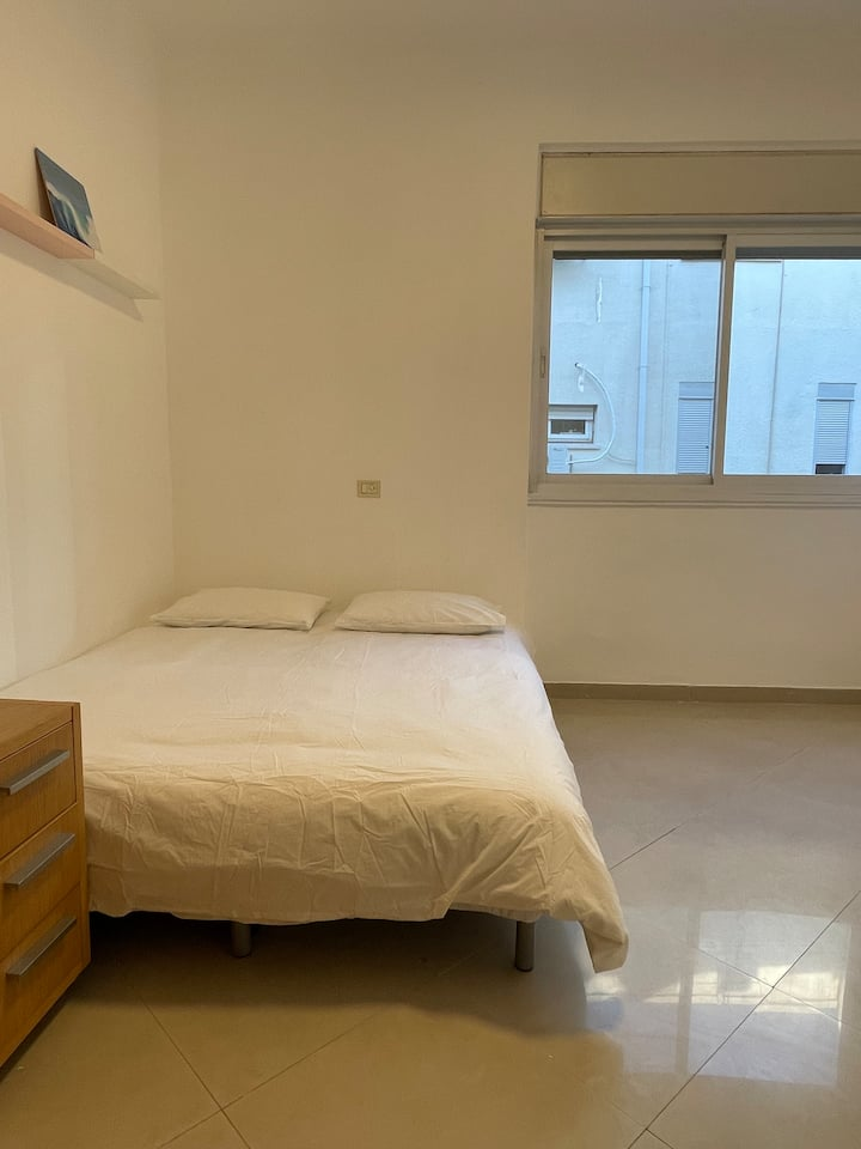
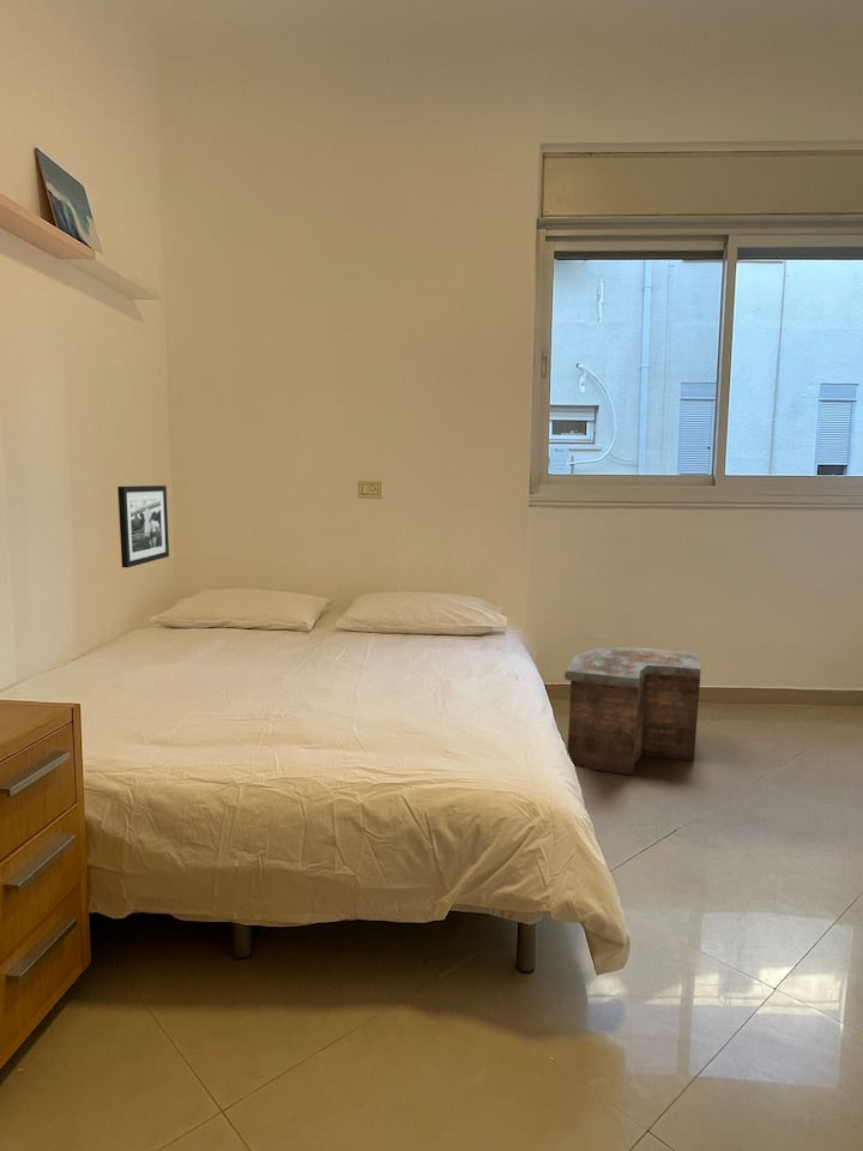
+ picture frame (145, 524)
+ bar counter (632, 705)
